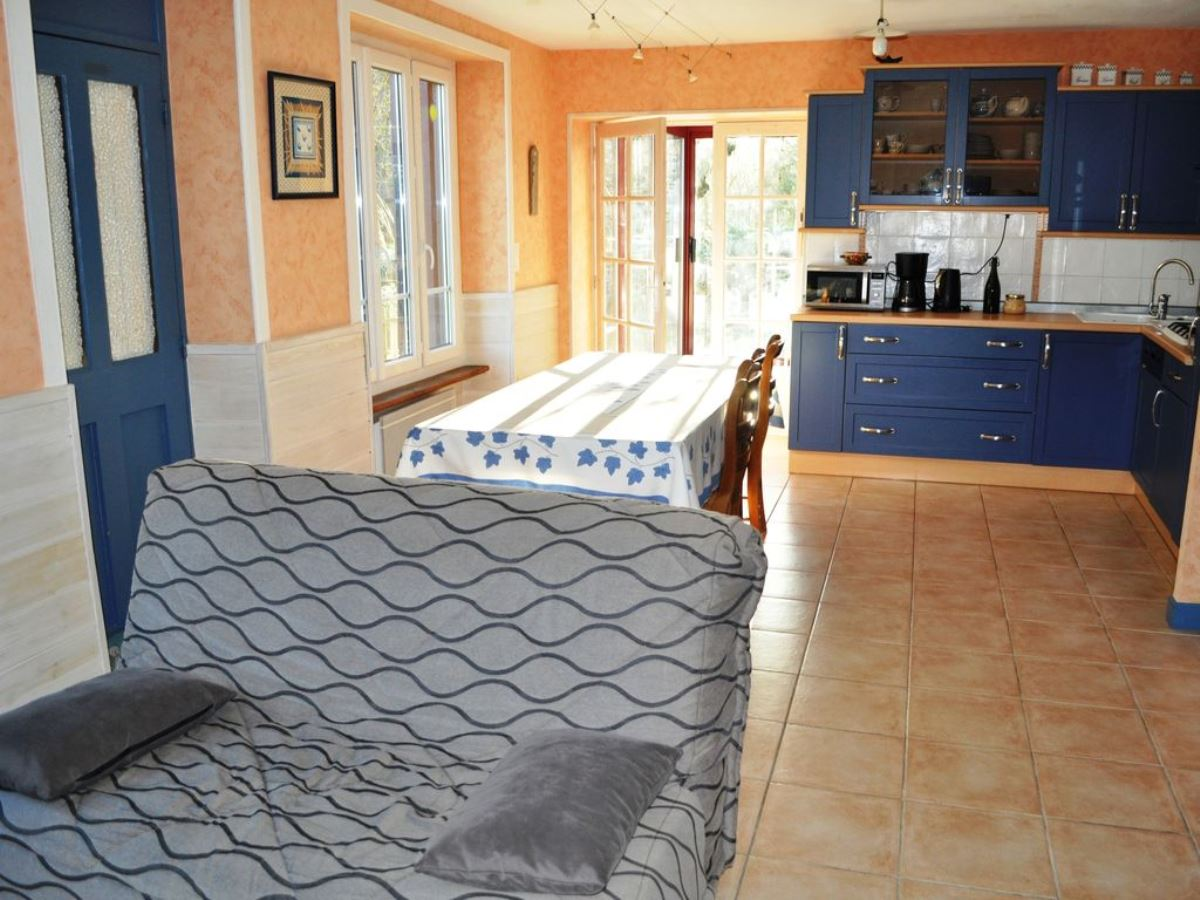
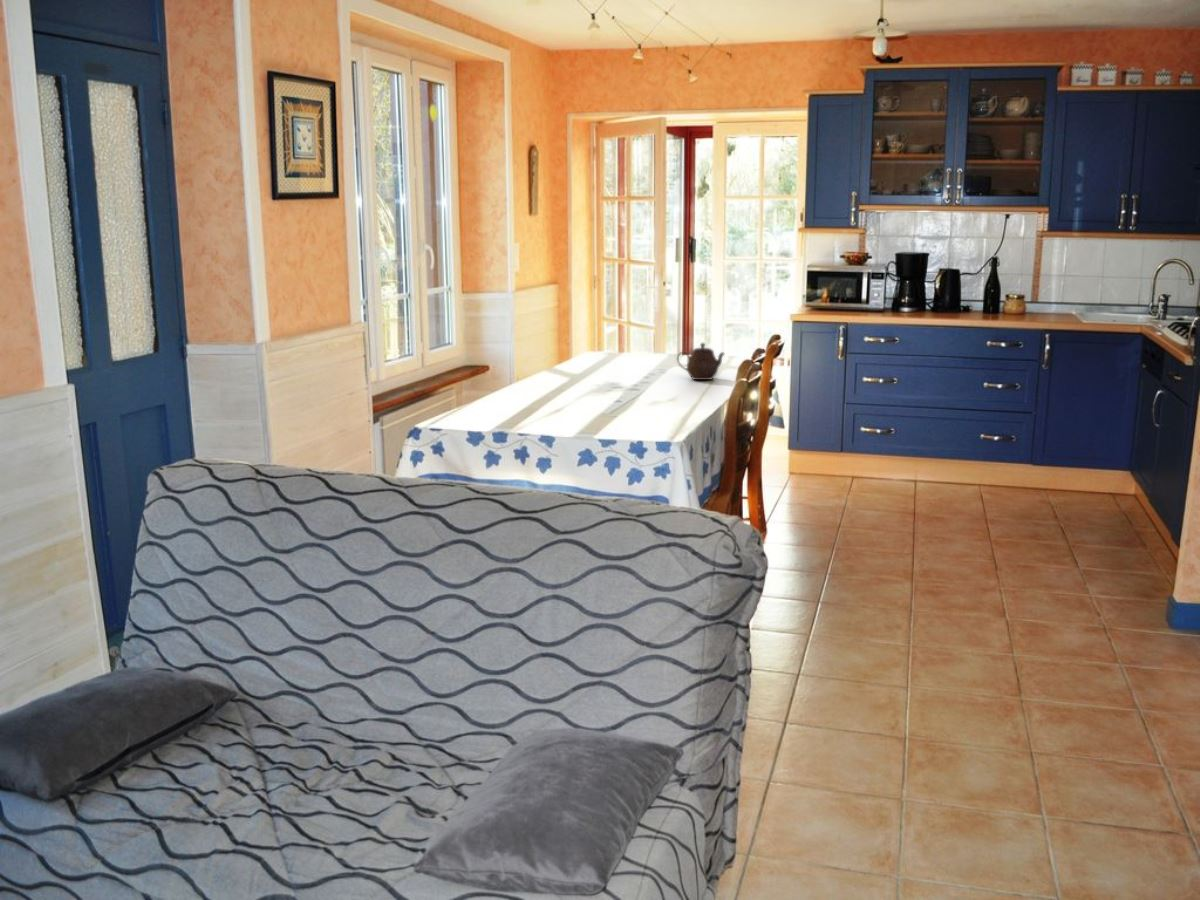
+ teapot (700, 360)
